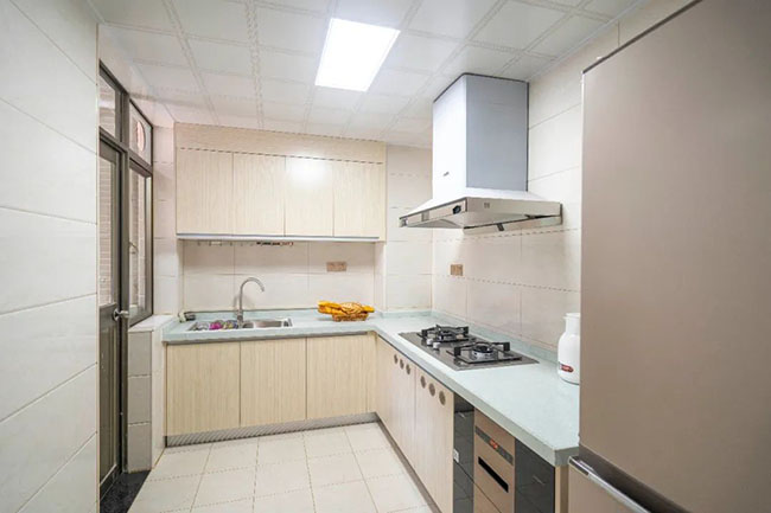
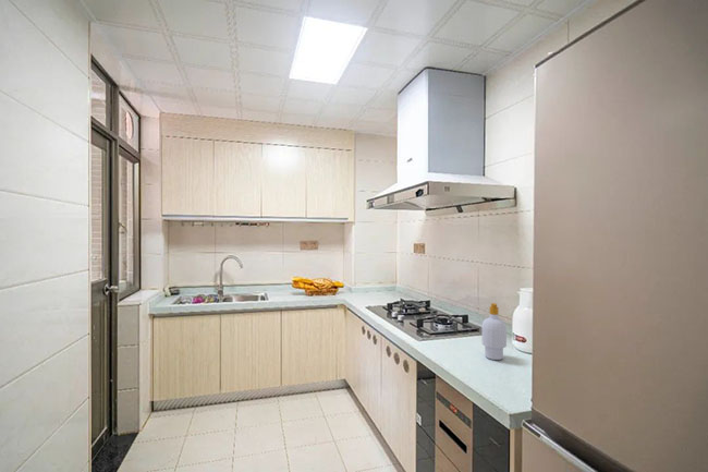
+ soap bottle (493, 330)
